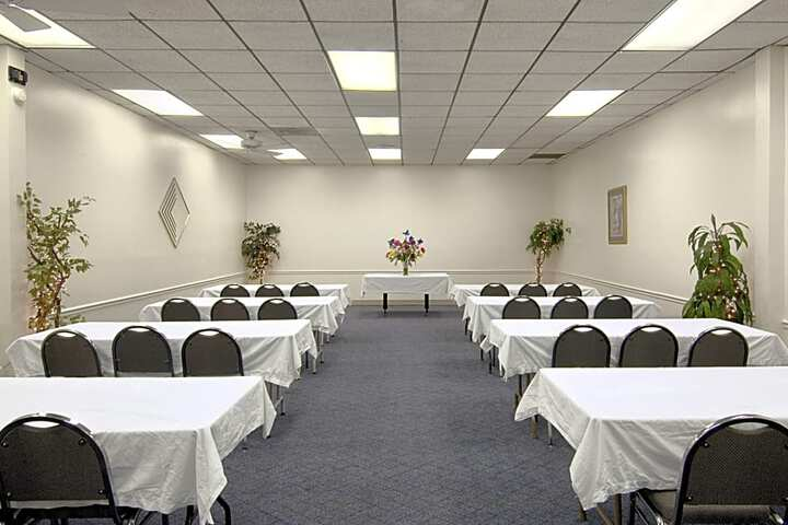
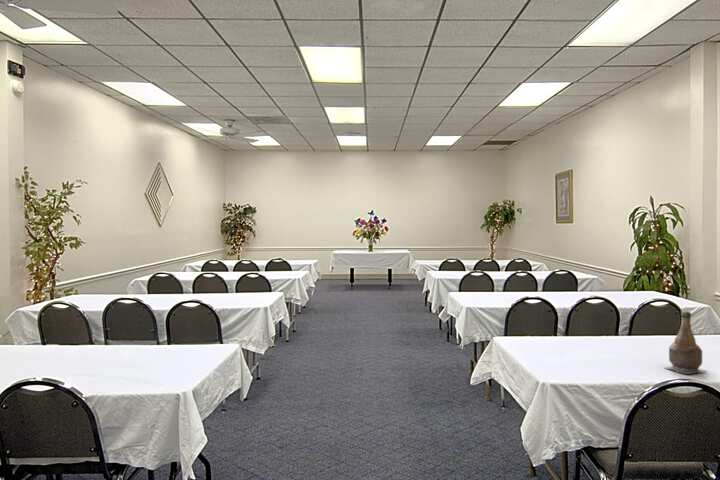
+ bottle (685, 340)
